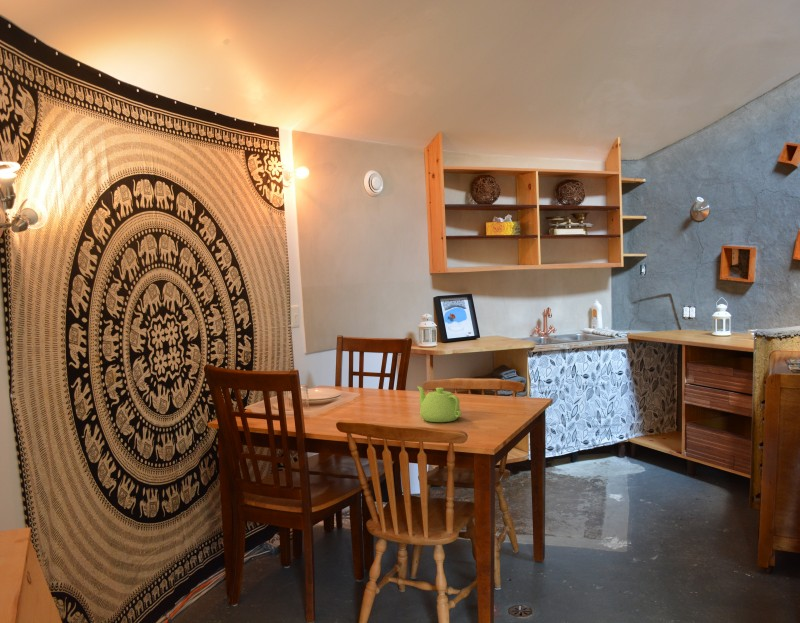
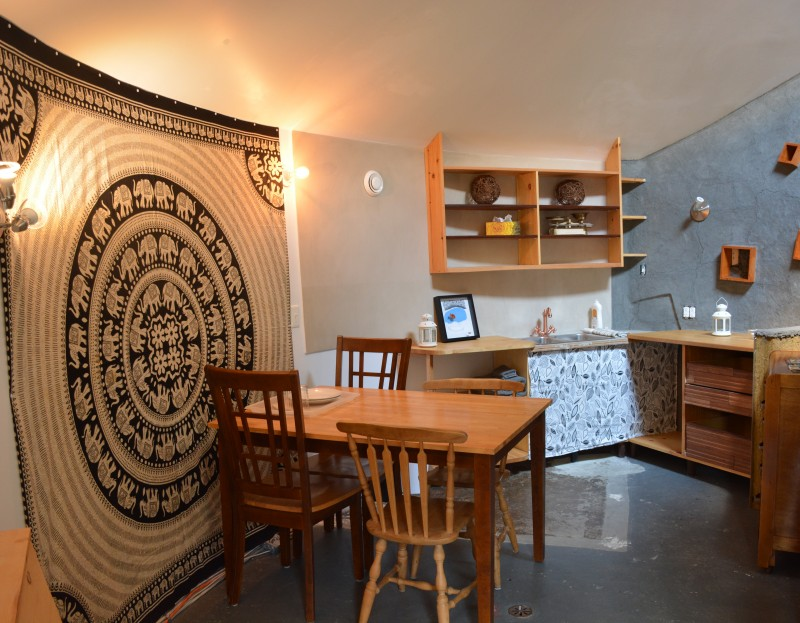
- teapot (438, 403)
